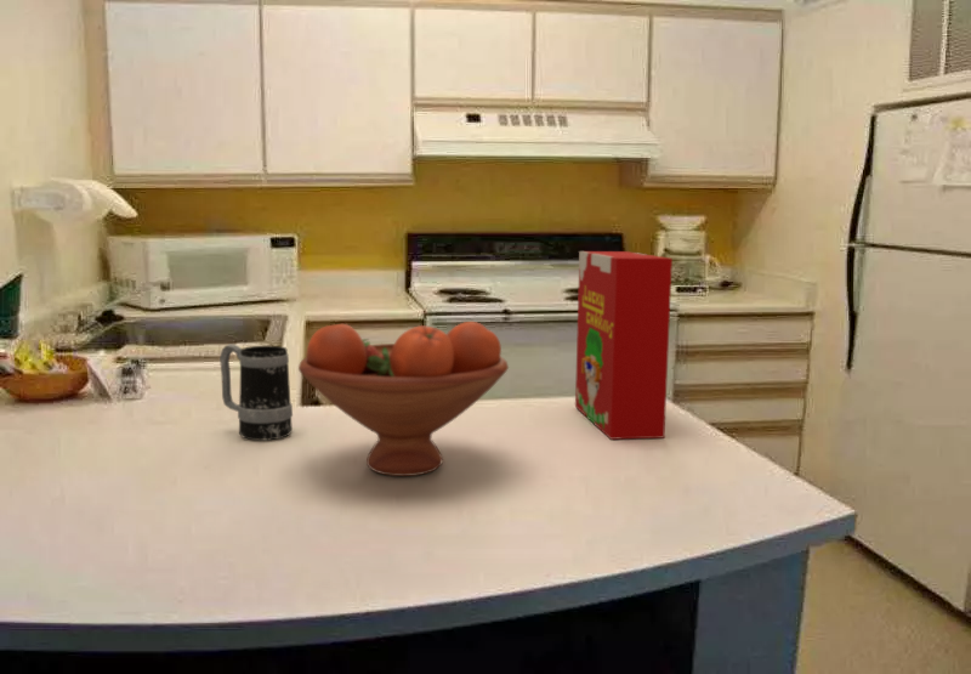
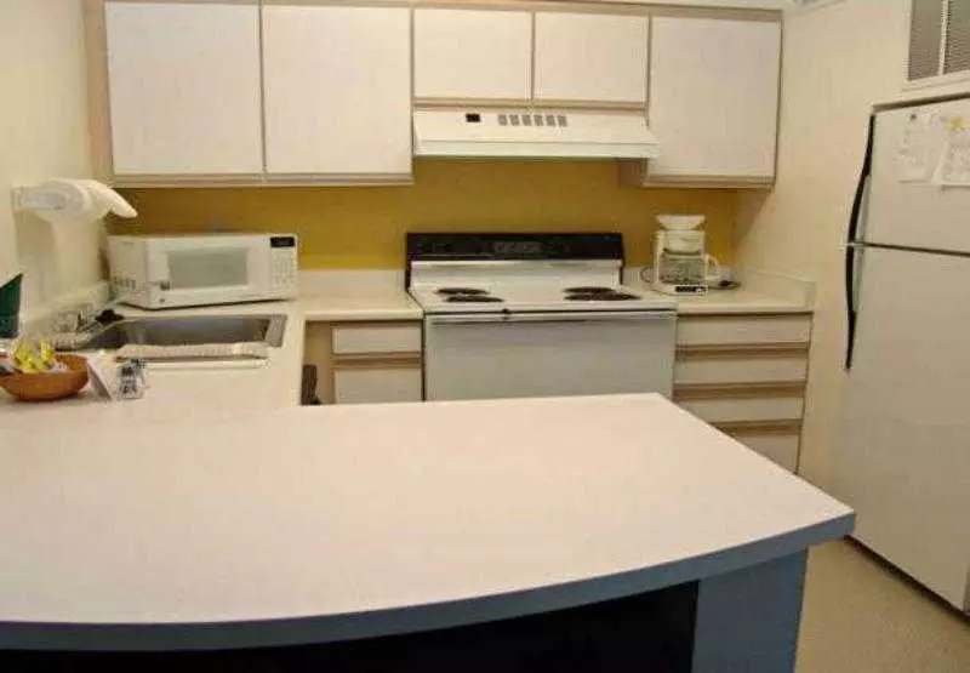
- mug (255, 389)
- cereal box (617, 339)
- fruit bowl (404, 392)
